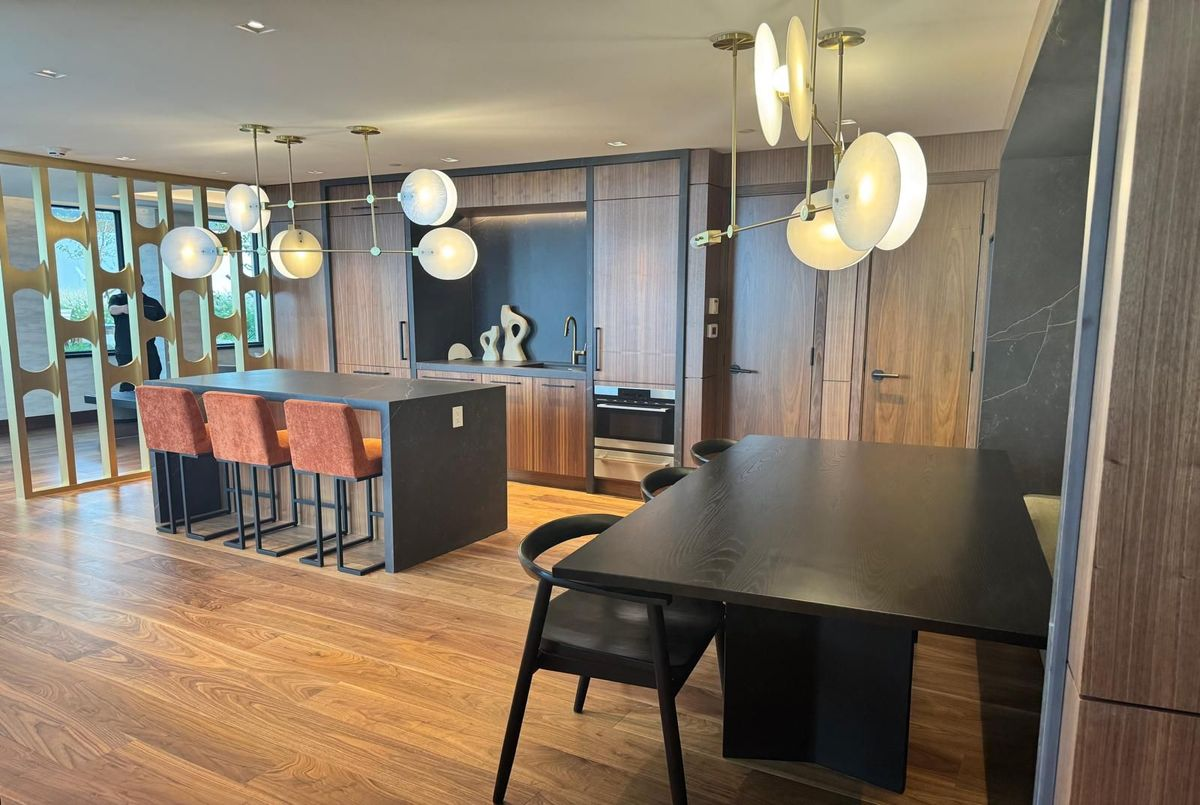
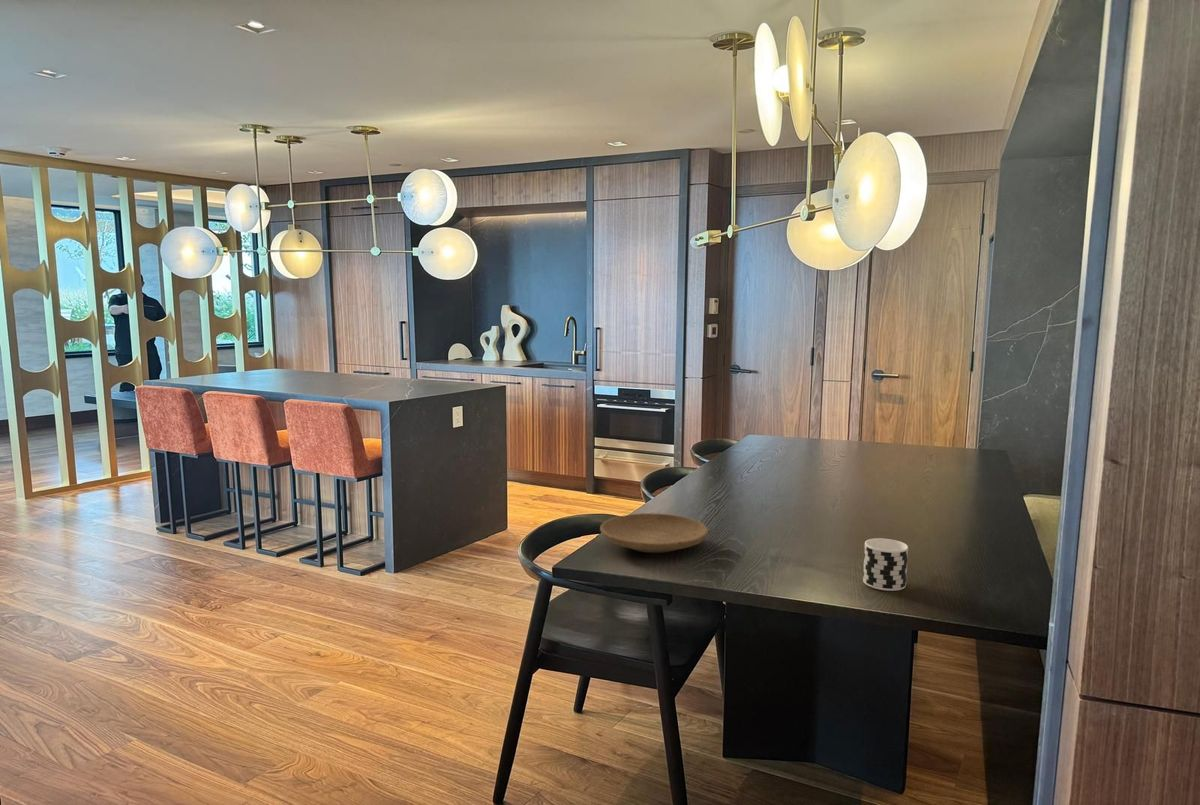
+ plate (653, 535)
+ cup (885, 562)
